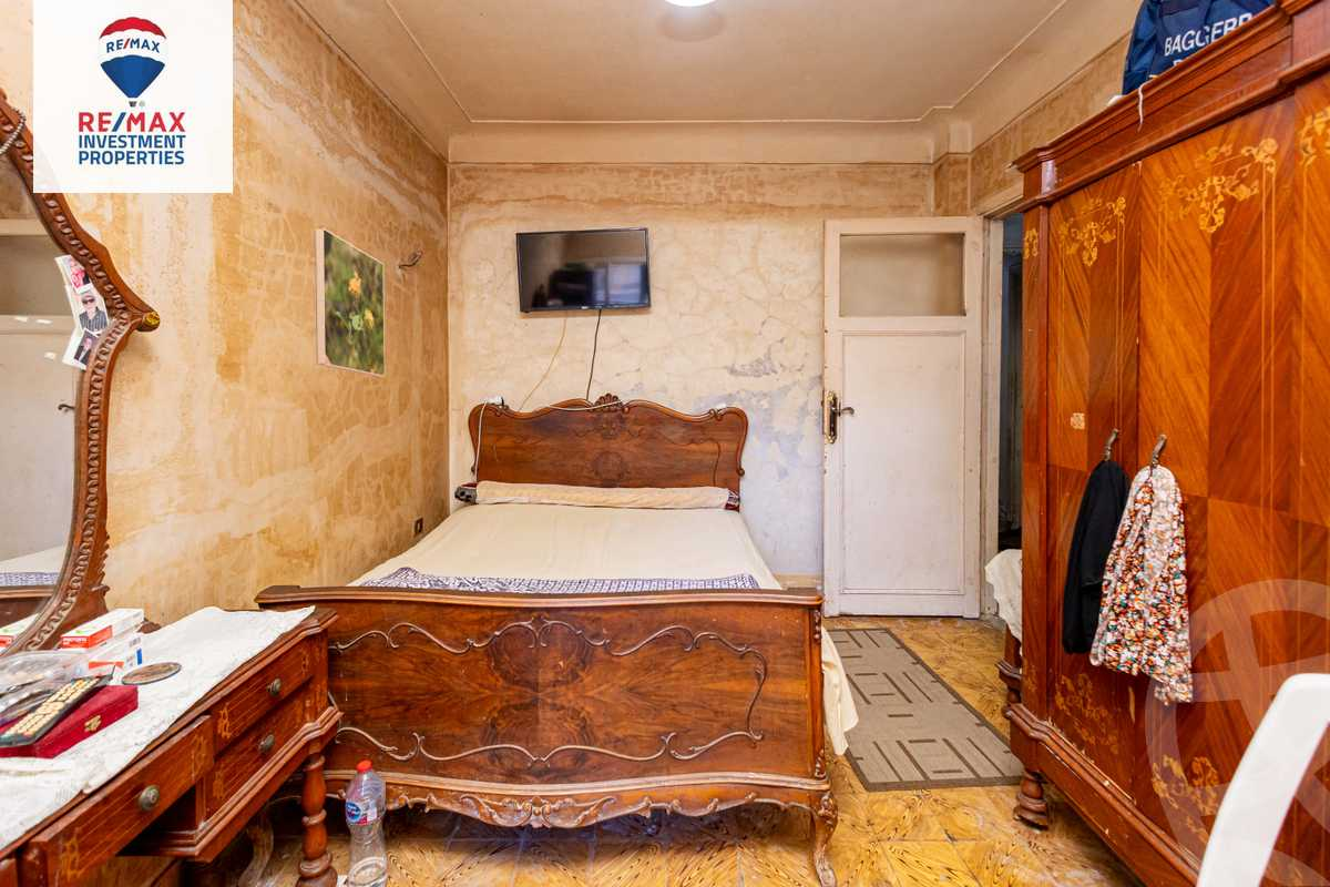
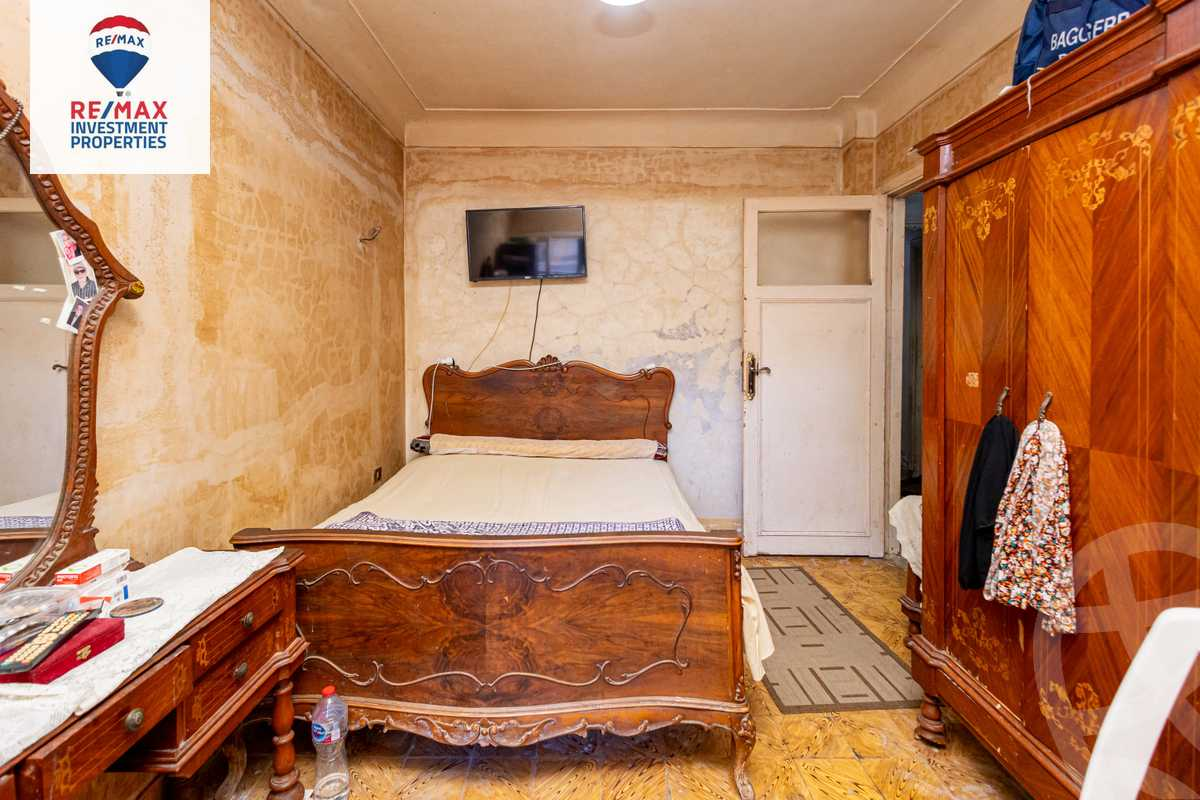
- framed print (352, 309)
